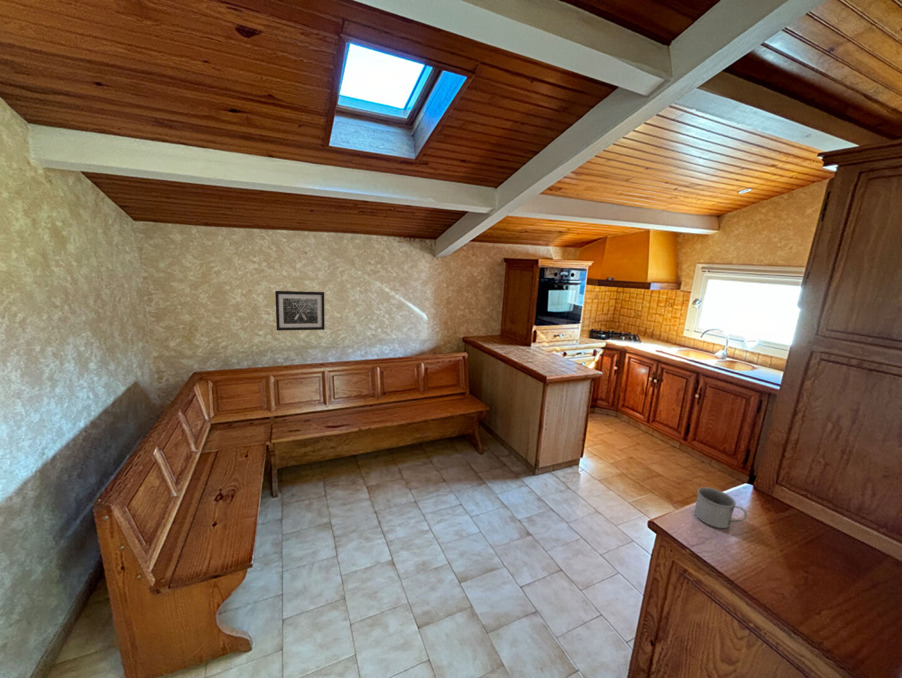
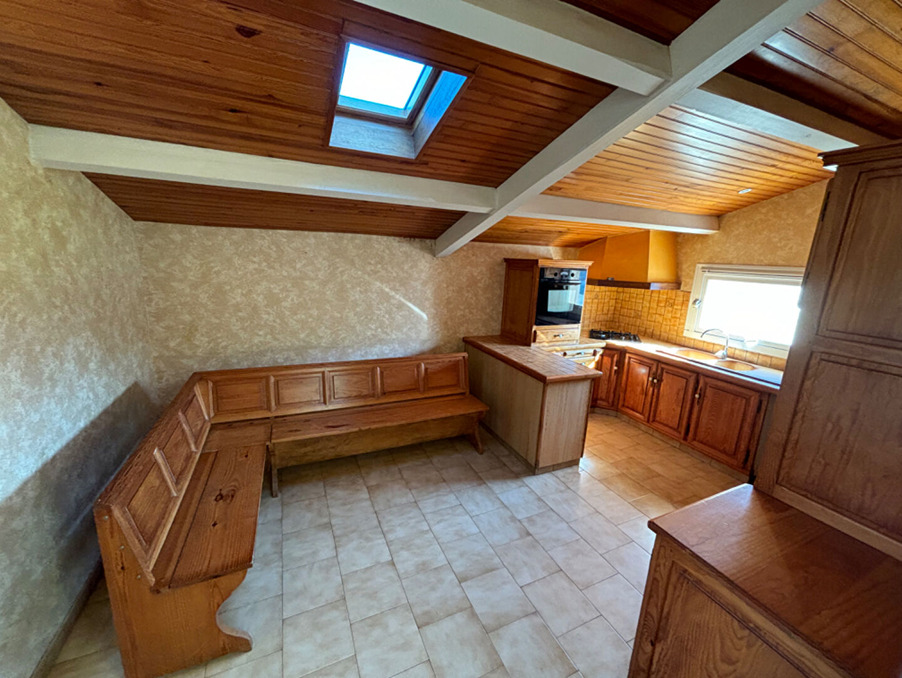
- wall art (300, 310)
- mug (717, 508)
